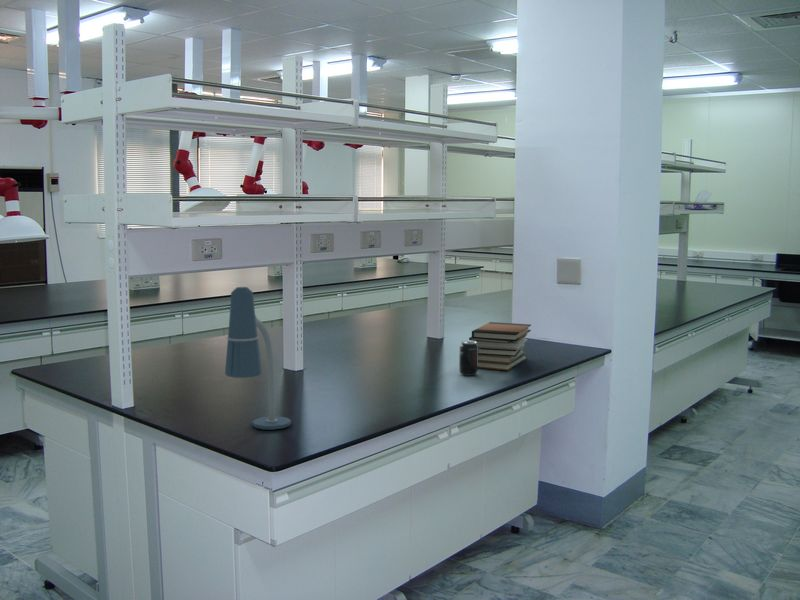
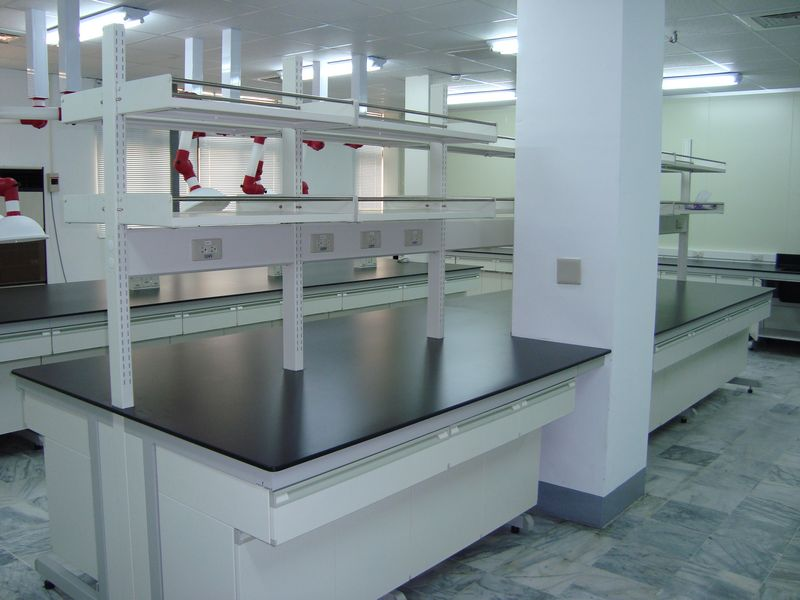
- beverage can (468, 358)
- desk lamp (258, 359)
- book stack (500, 345)
